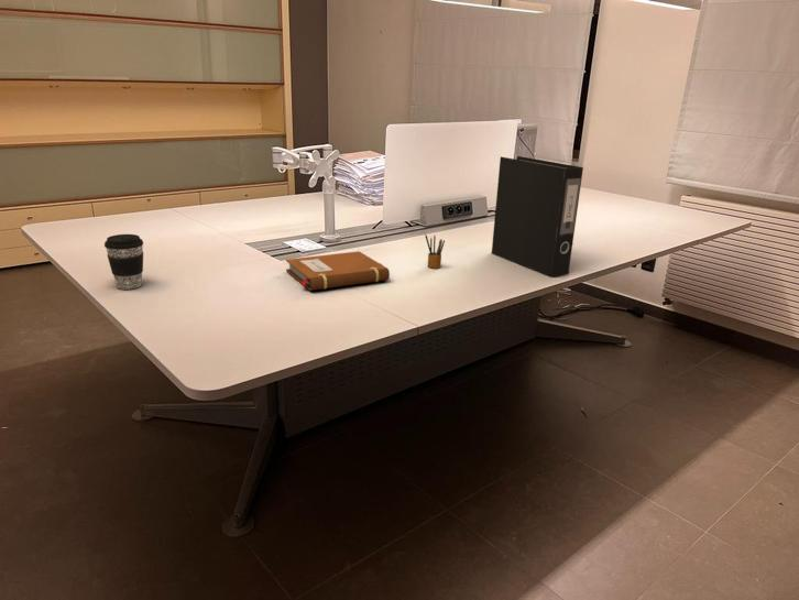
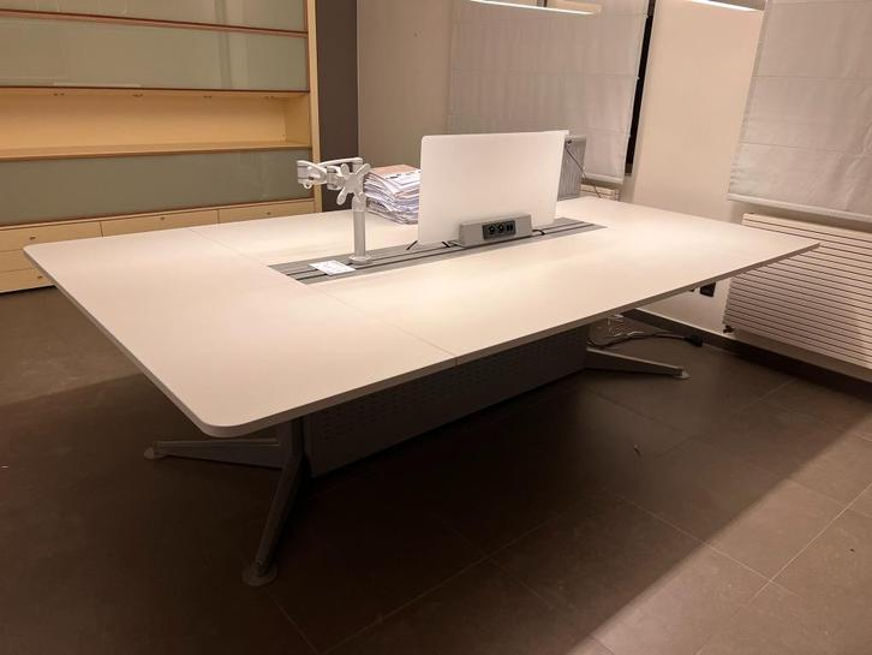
- binder (534, 214)
- coffee cup (125, 261)
- pencil box (434, 250)
- notebook (335, 270)
